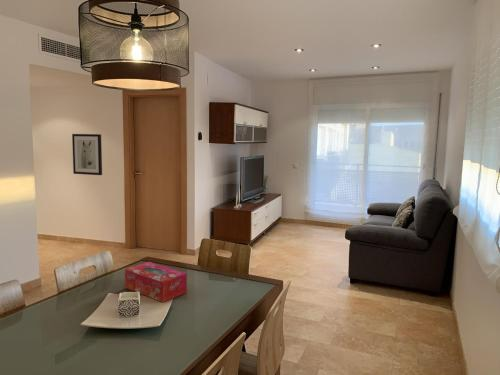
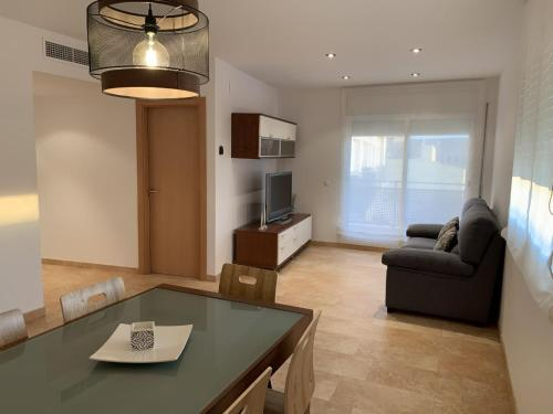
- wall art (87, 154)
- tissue box (155, 280)
